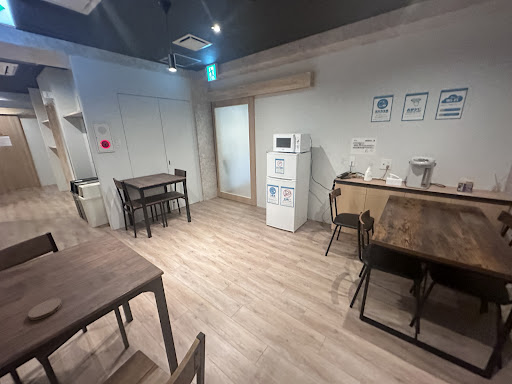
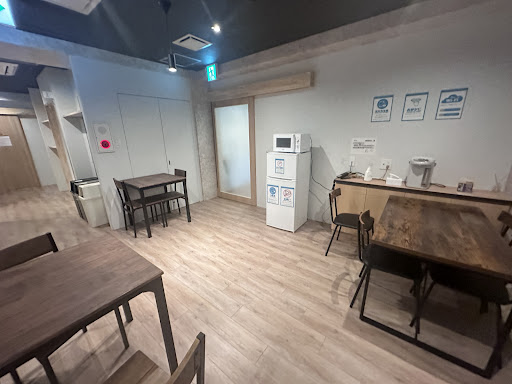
- coaster (45, 308)
